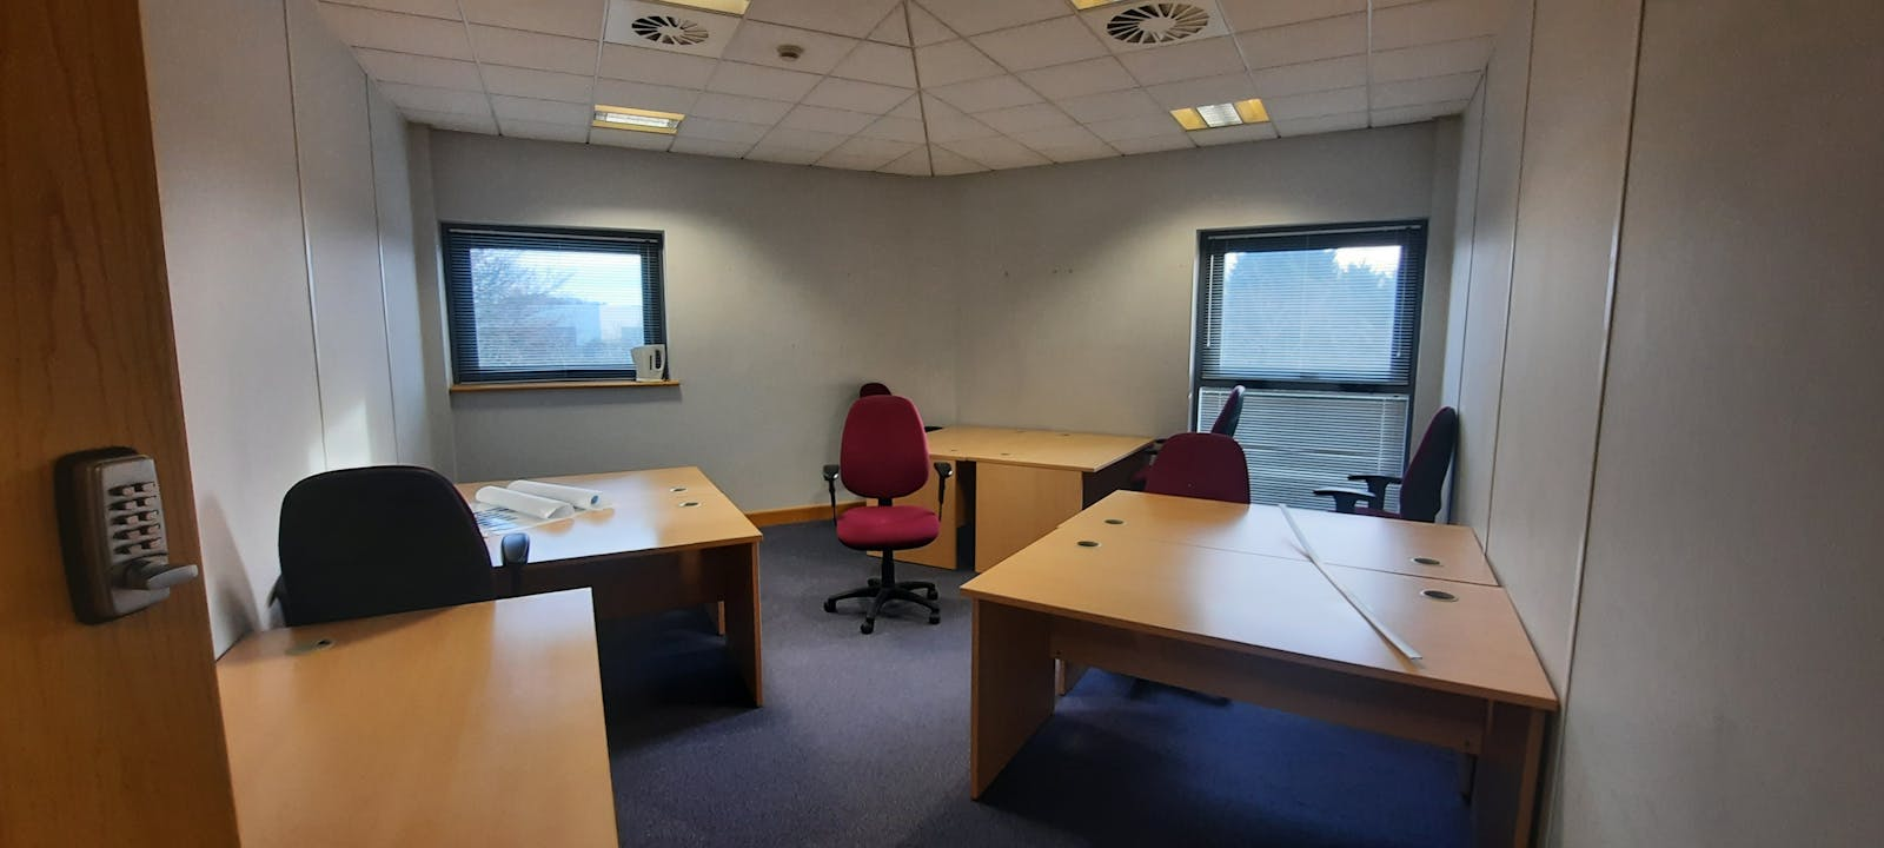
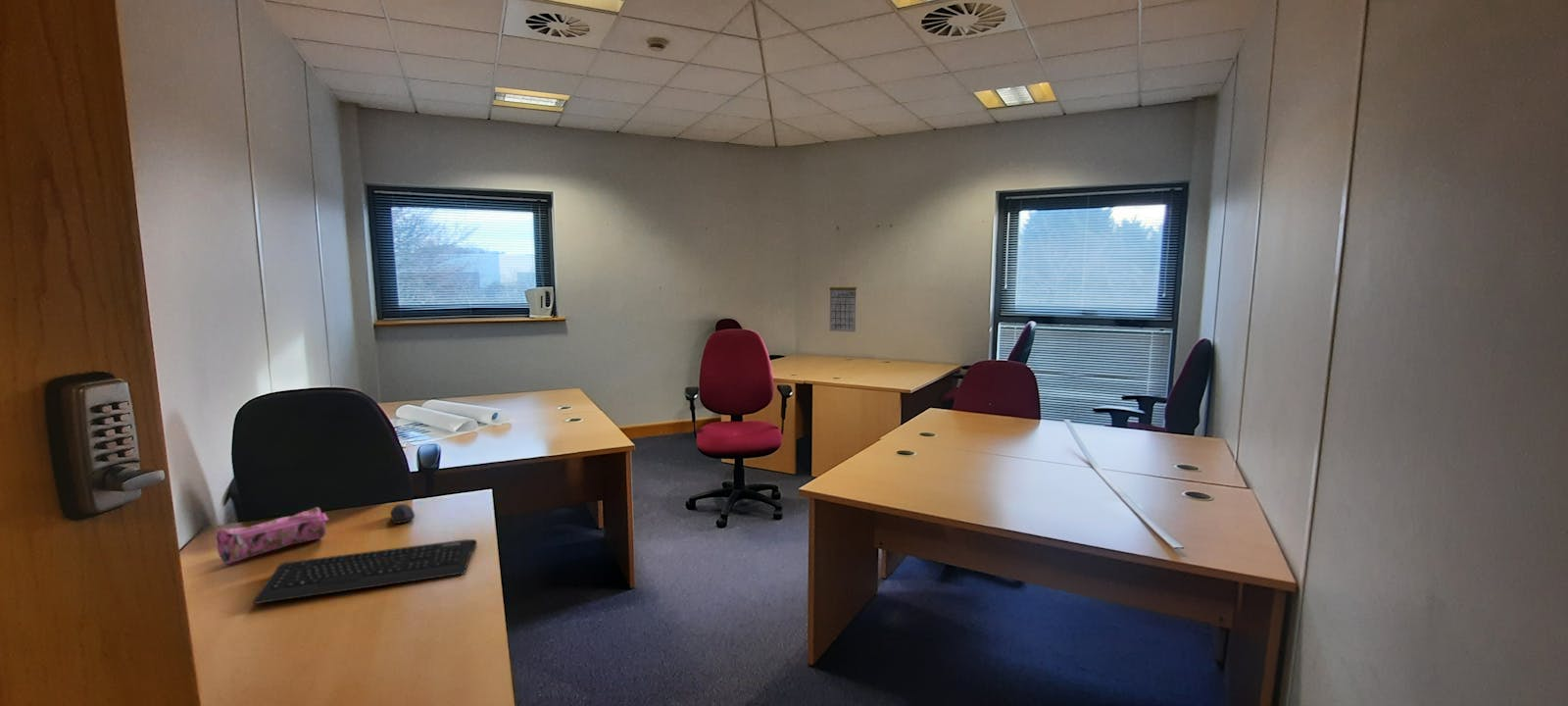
+ pencil case (274, 533)
+ keyboard (374, 566)
+ calendar (843, 304)
+ computer mouse (402, 512)
